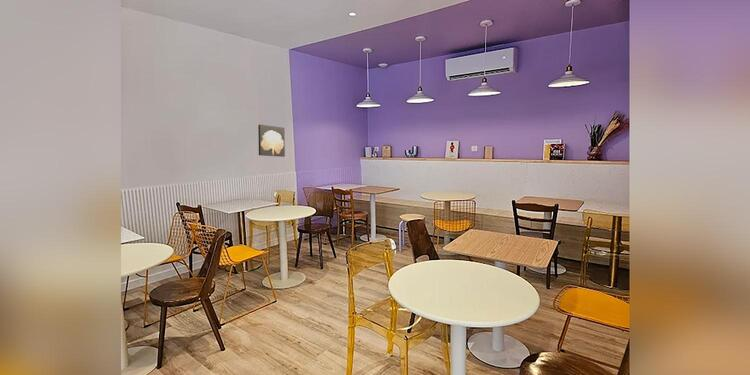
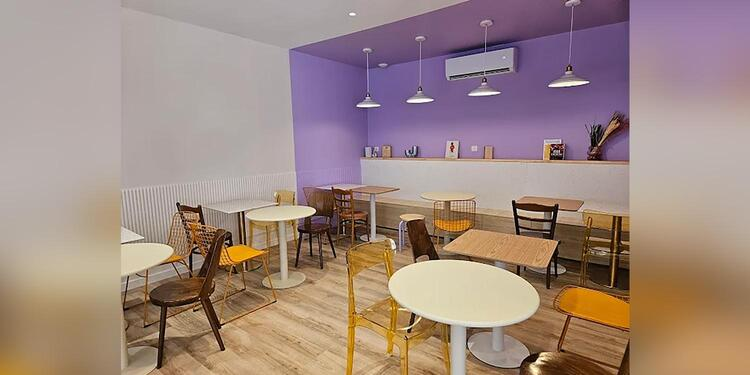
- wall art (271, 141)
